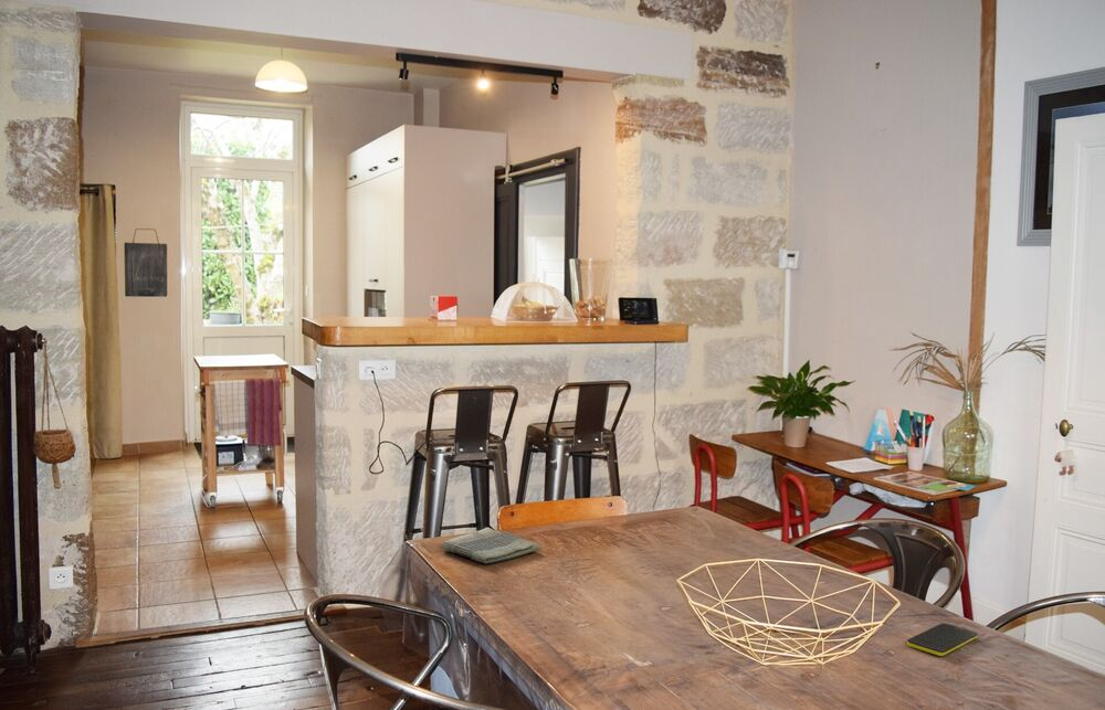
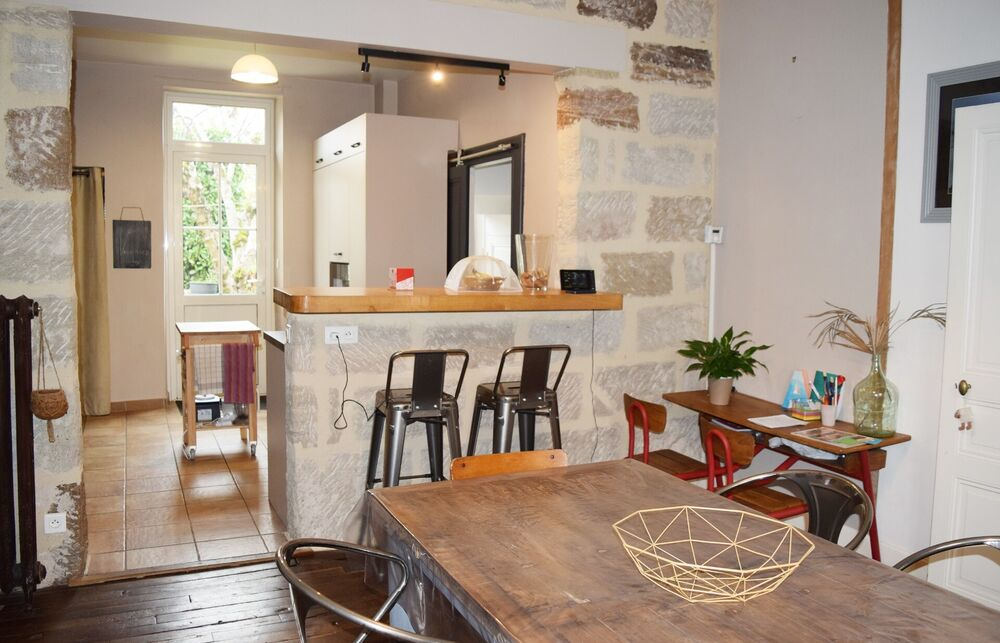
- smartphone (943, 638)
- dish towel (491, 543)
